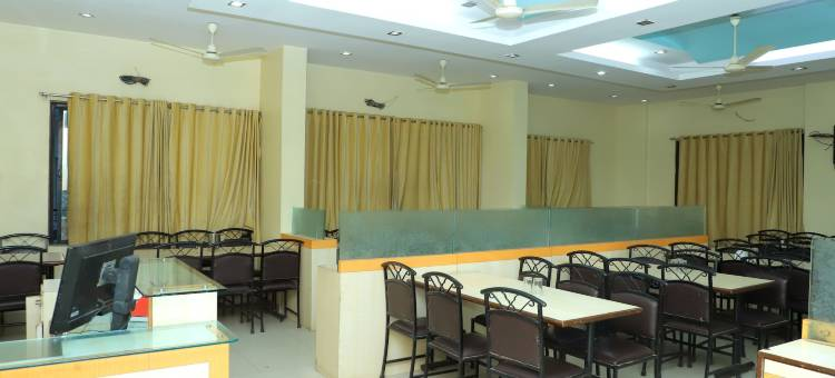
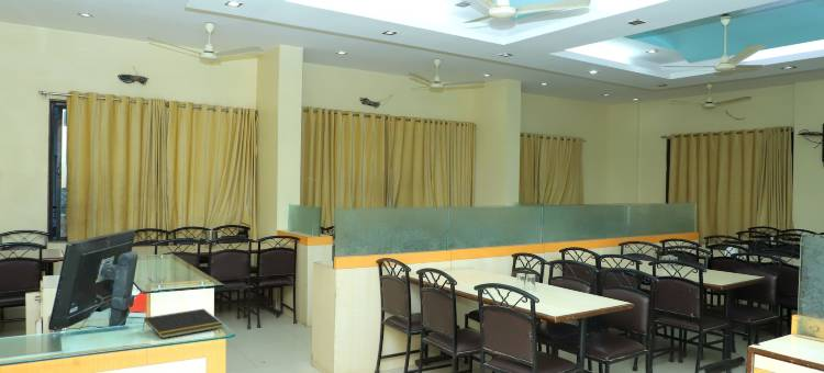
+ notepad (183, 323)
